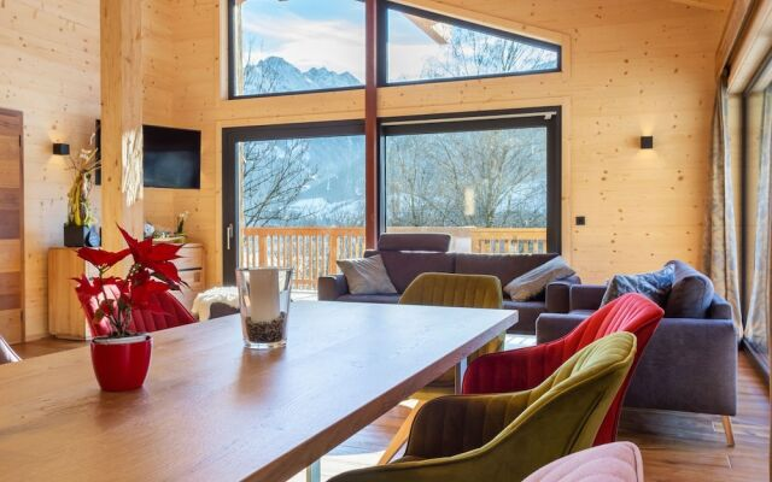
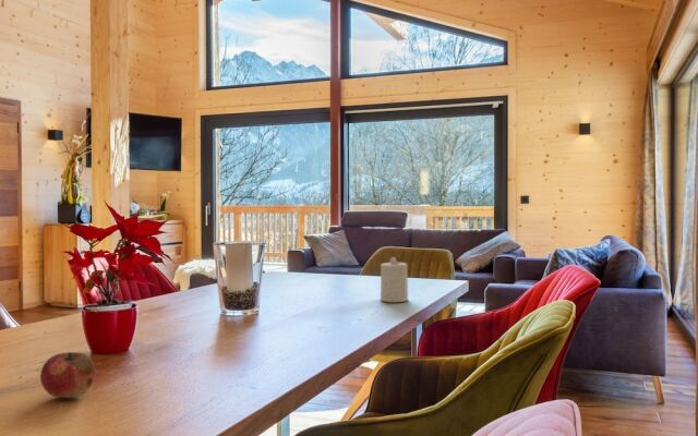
+ candle (394, 278)
+ fruit (69, 373)
